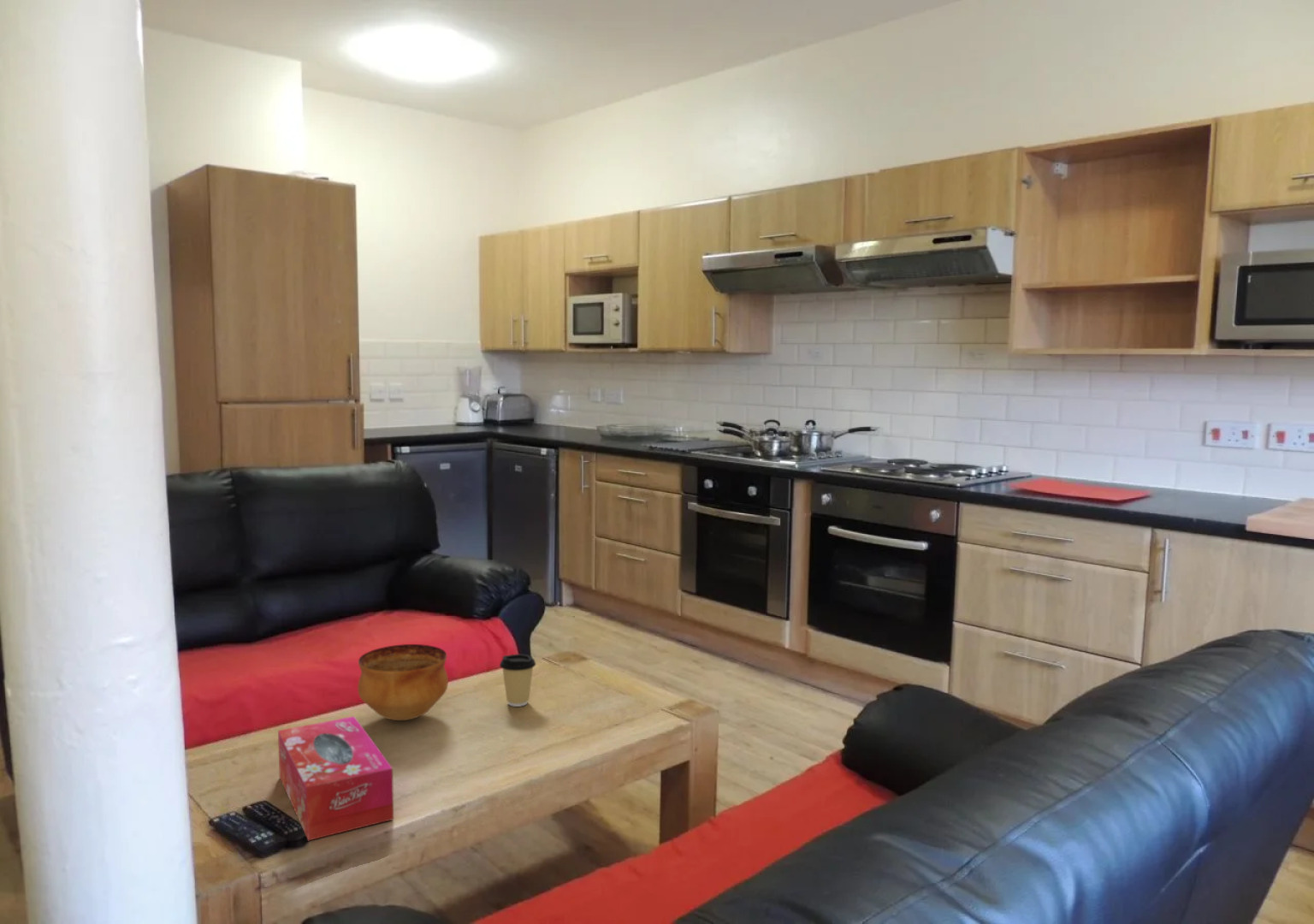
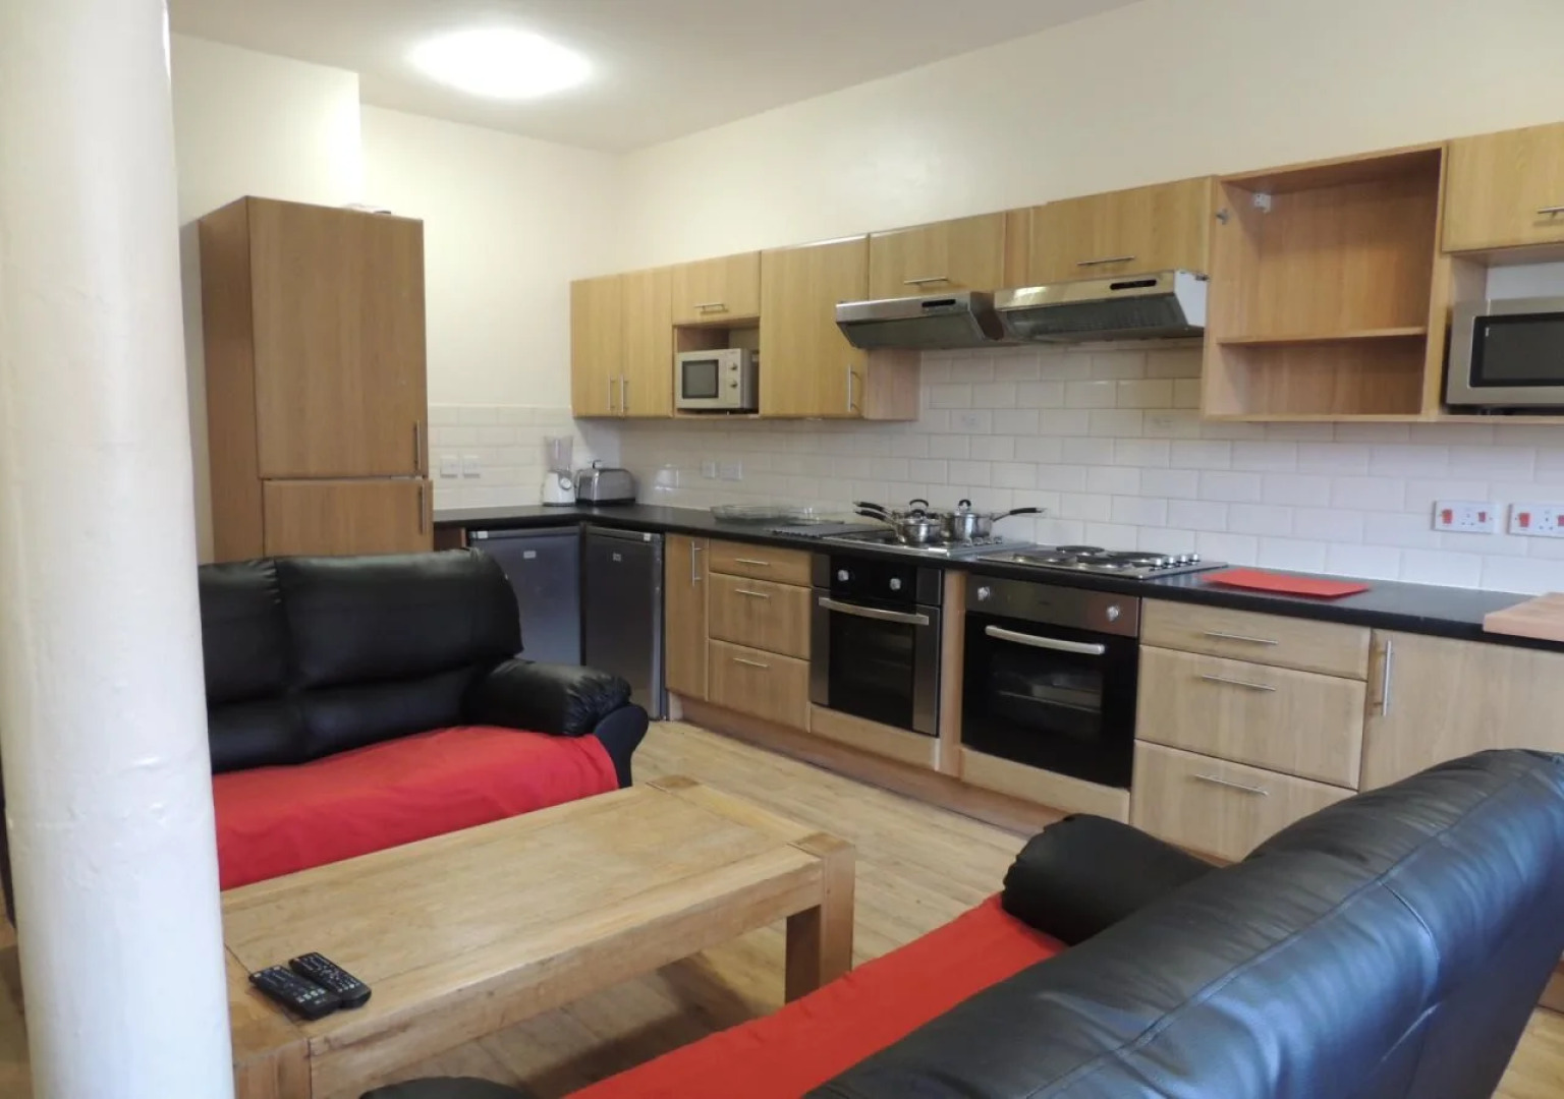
- tissue box (333, 773)
- bowl (403, 687)
- coffee cup (518, 679)
